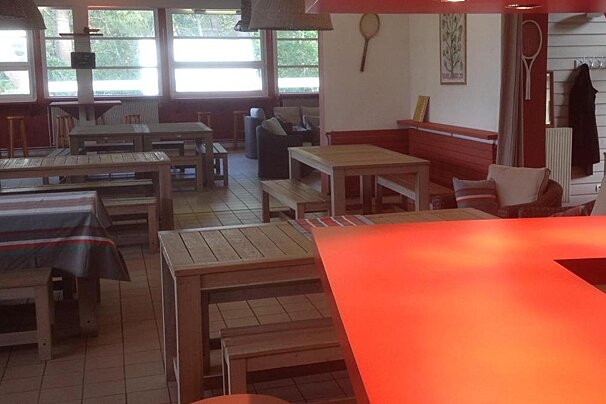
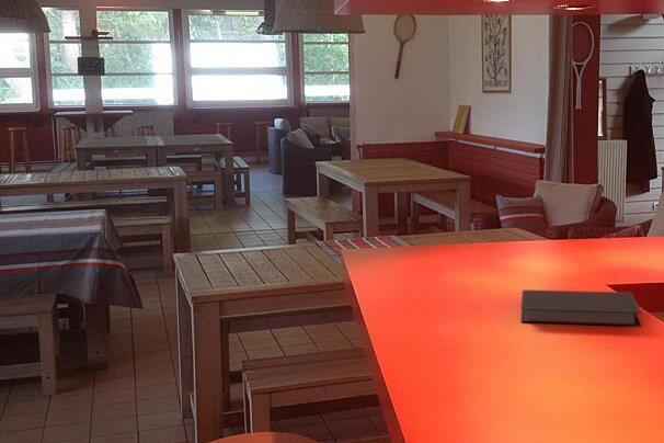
+ notebook (577, 306)
